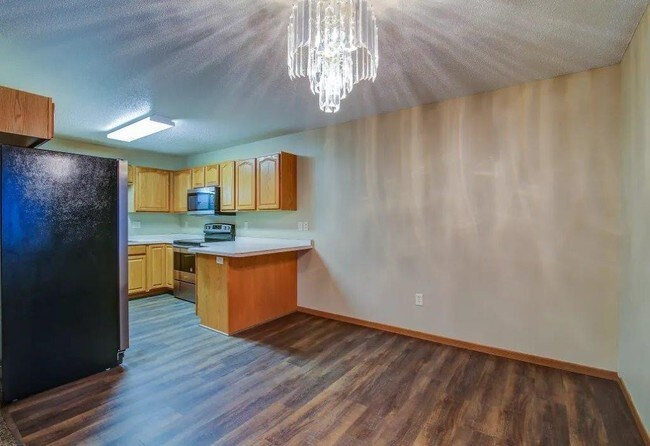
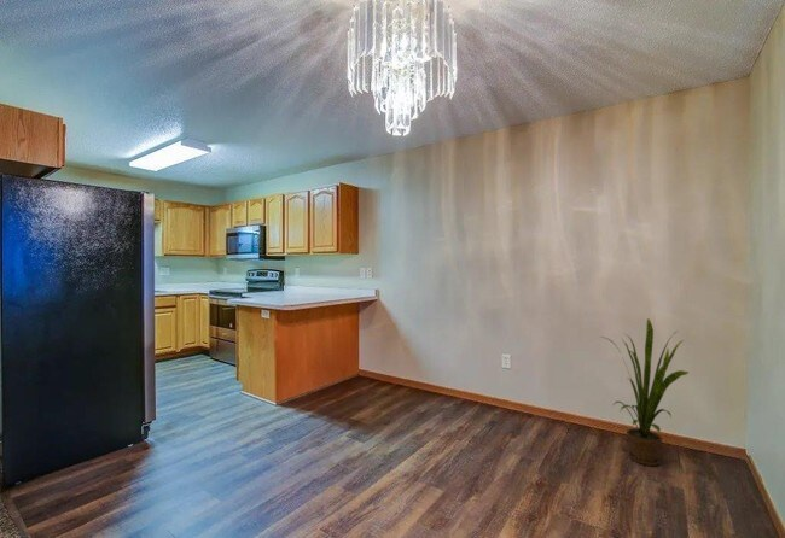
+ house plant (640, 388)
